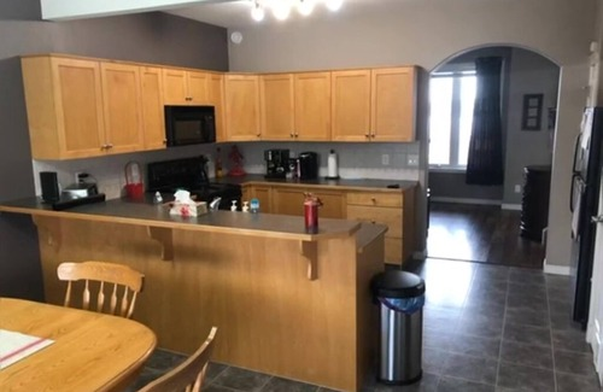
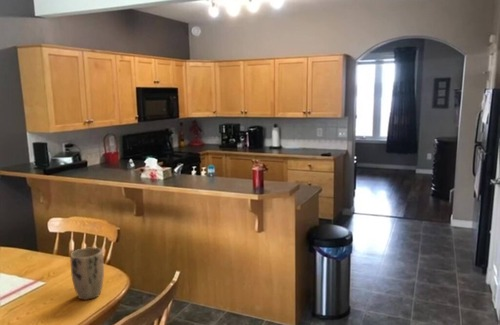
+ plant pot (87, 273)
